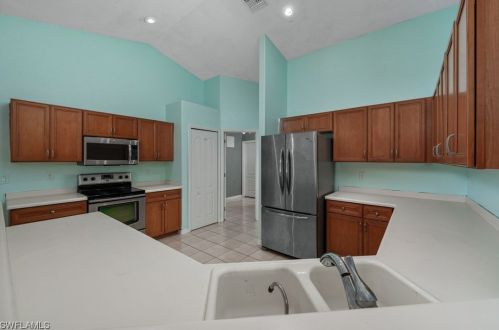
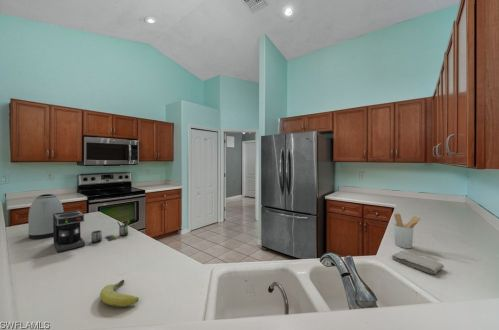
+ fruit (117, 293)
+ utensil holder (407, 230)
+ kettle (48, 213)
+ washcloth (416, 260)
+ coffee maker (95, 231)
